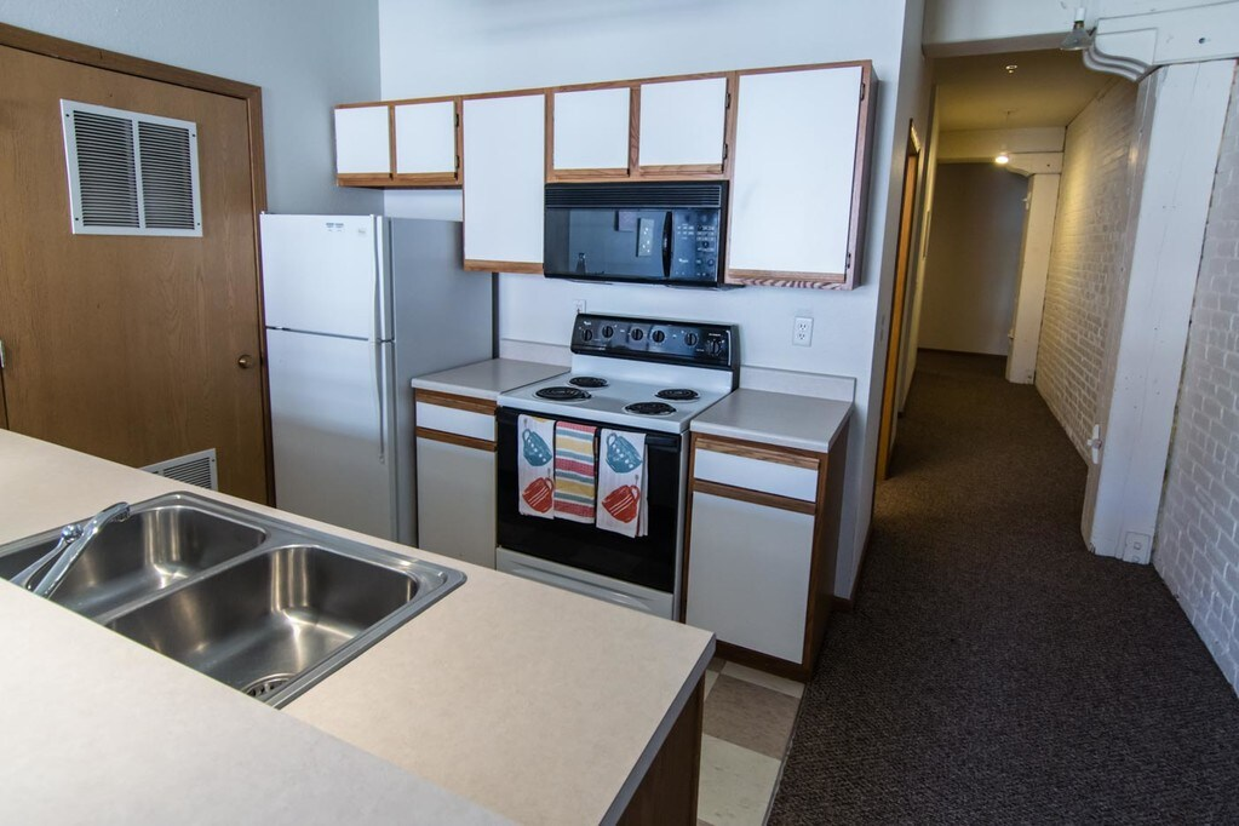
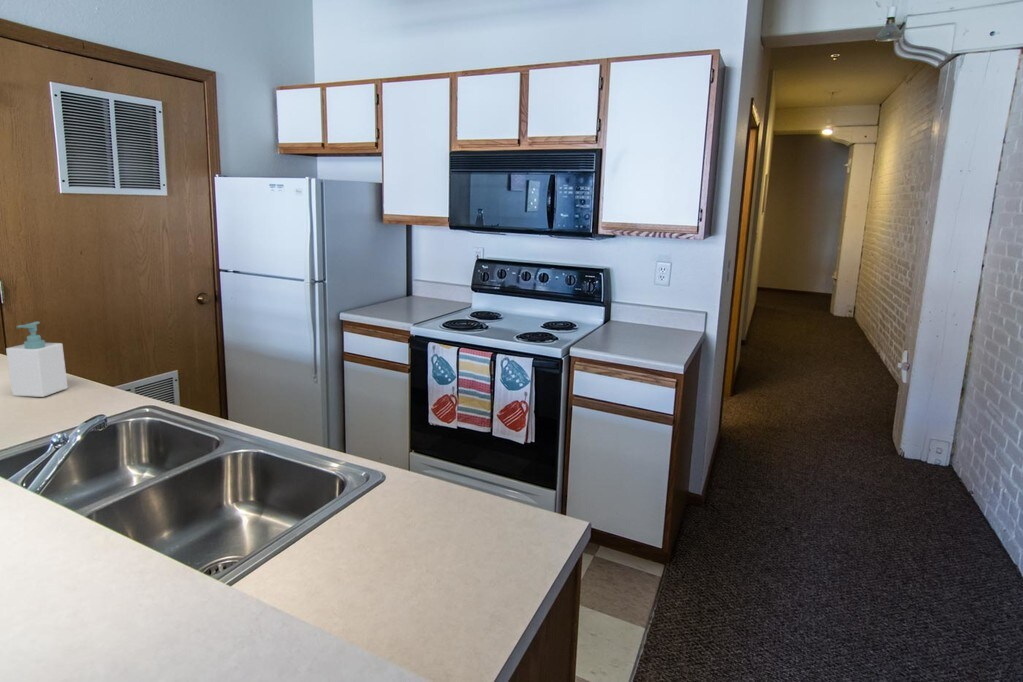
+ soap bottle (36, 357)
